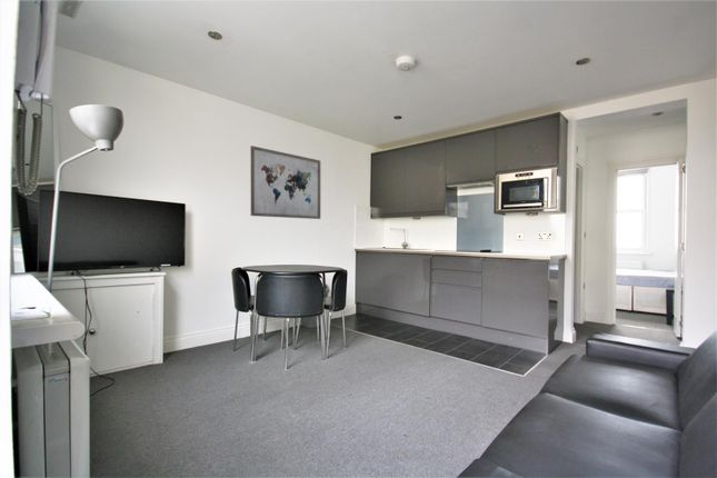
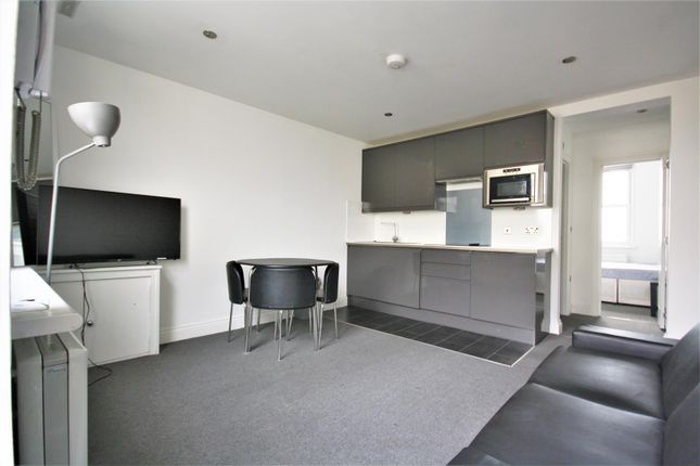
- wall art (288, 186)
